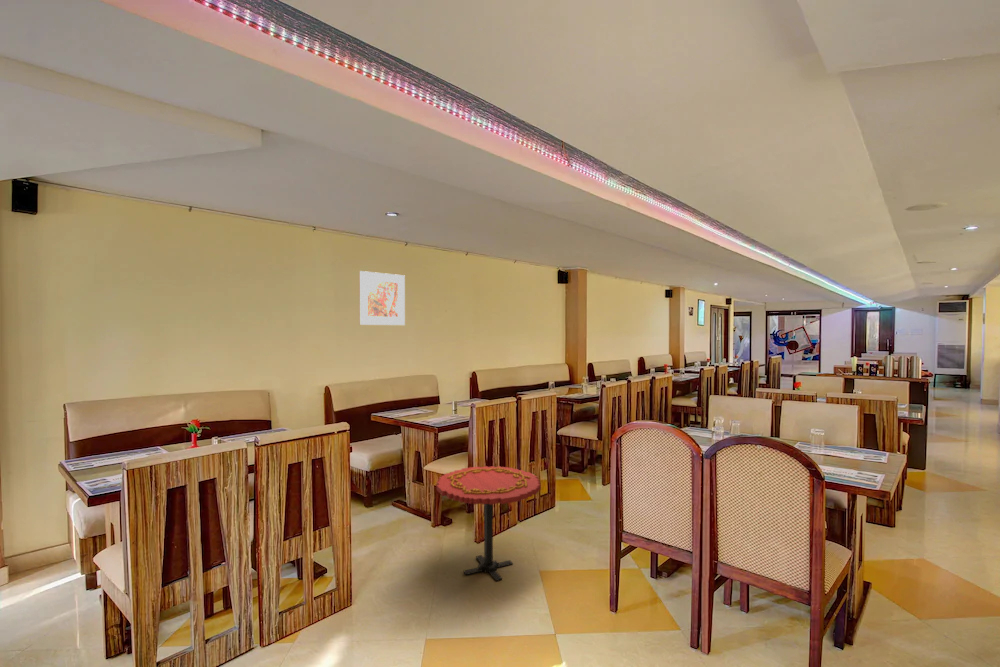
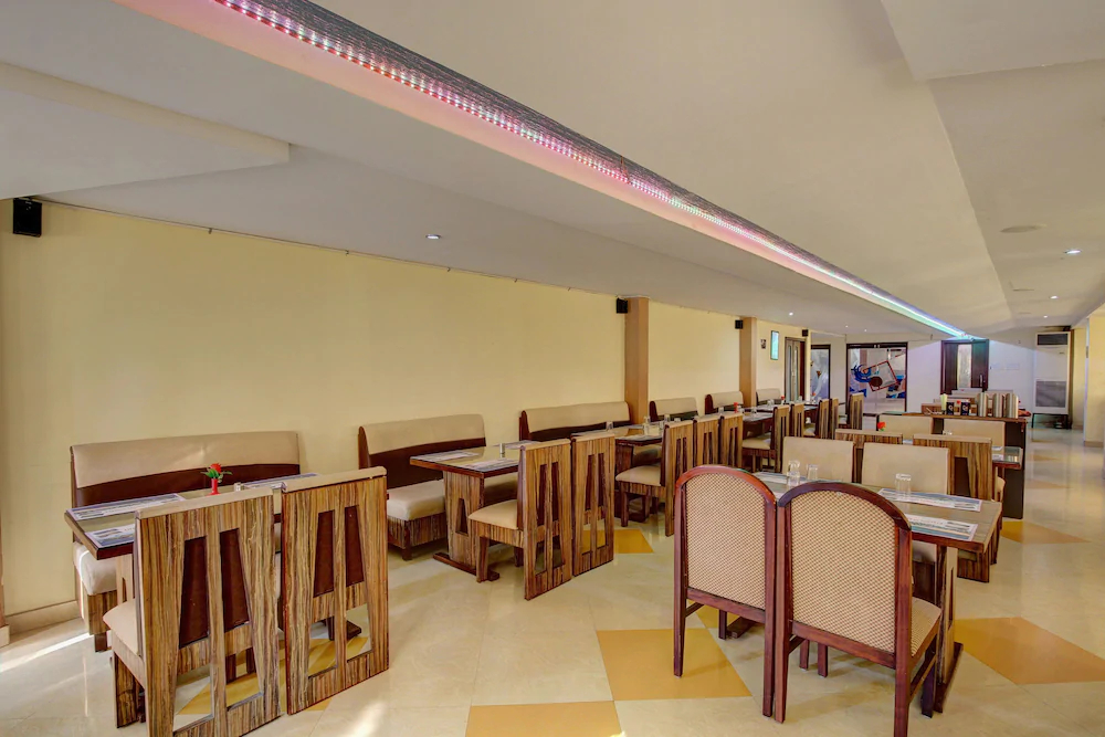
- side table (488, 523)
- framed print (382, 299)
